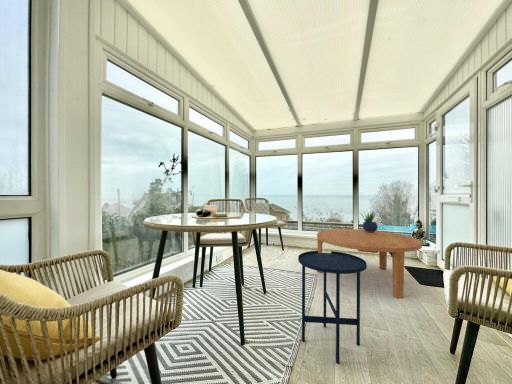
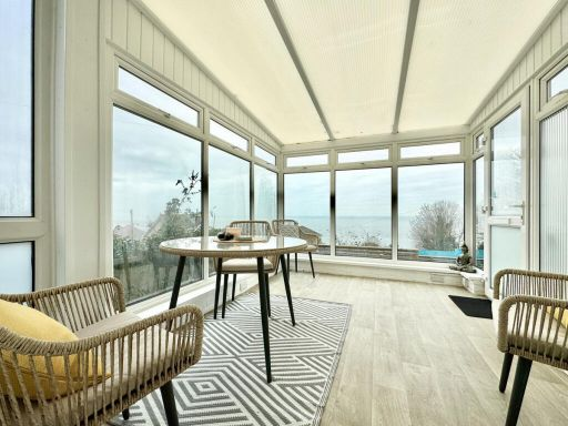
- side table (330, 300)
- coffee table (364, 251)
- potted plant (368, 220)
